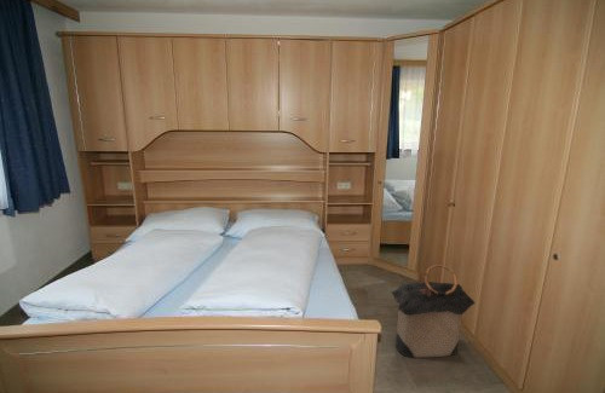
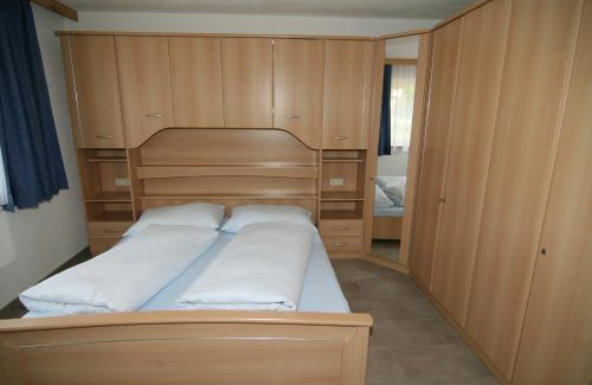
- laundry hamper (428, 310)
